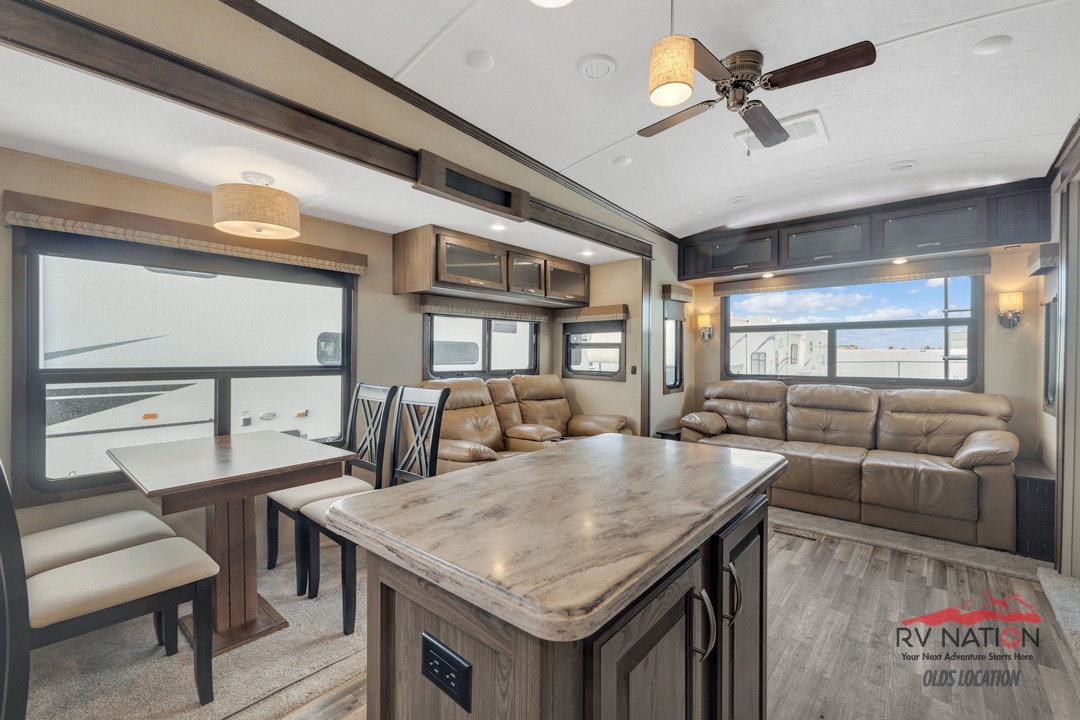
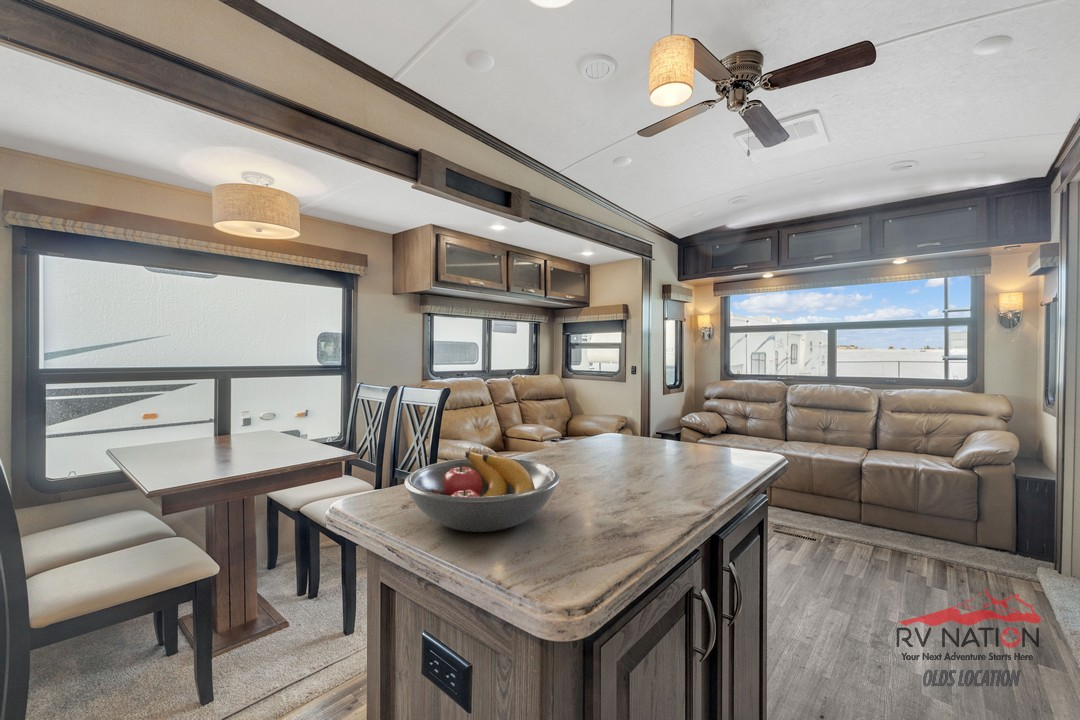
+ fruit bowl (483, 490)
